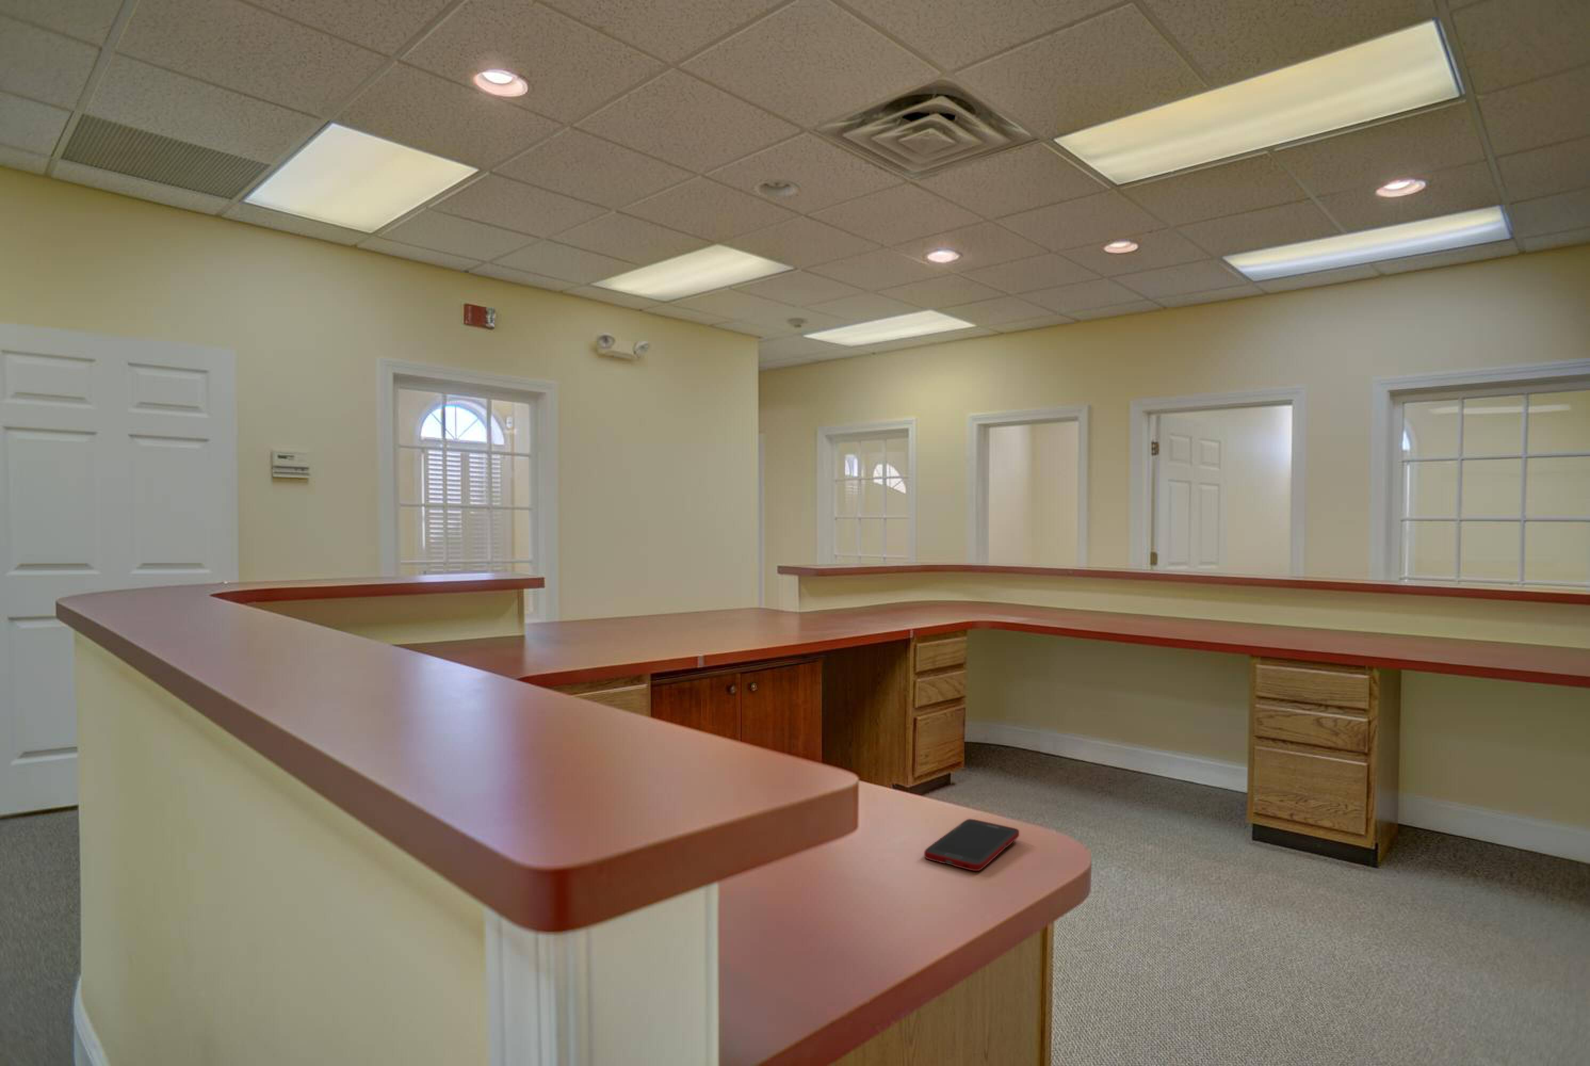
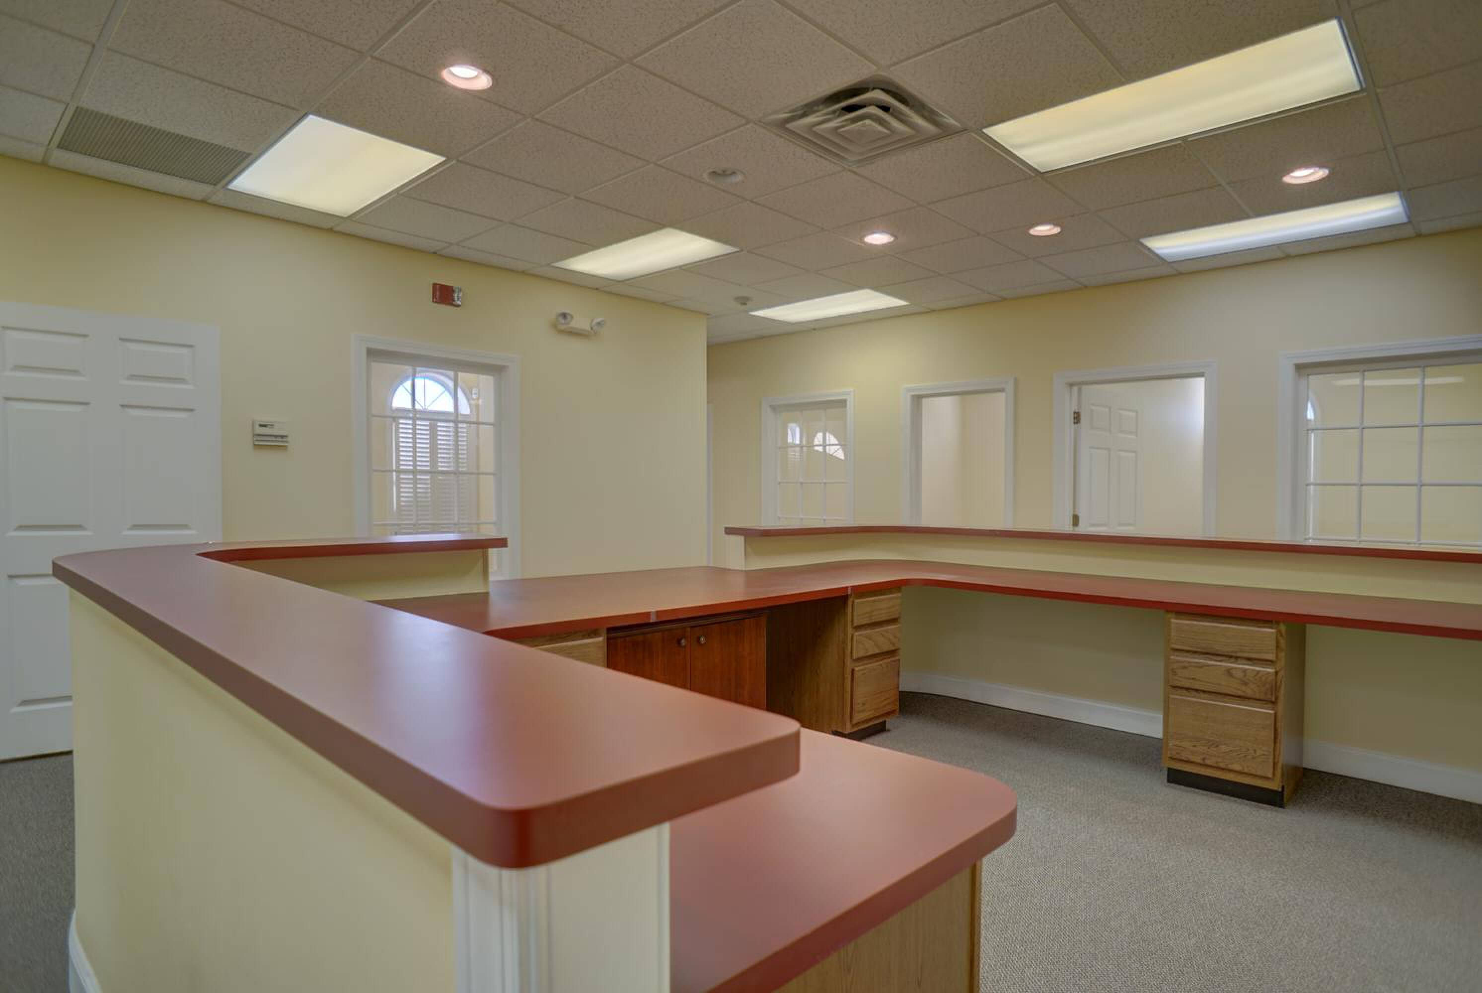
- cell phone (973, 844)
